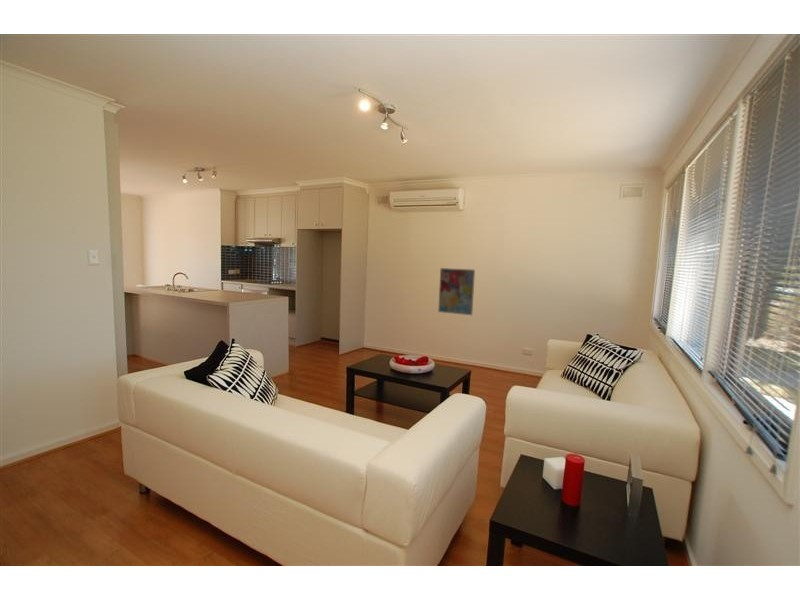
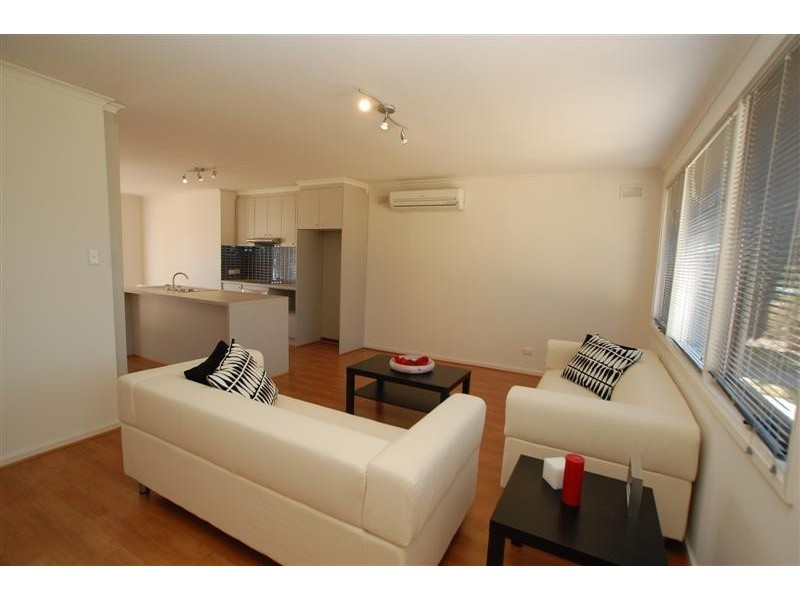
- wall art (456, 291)
